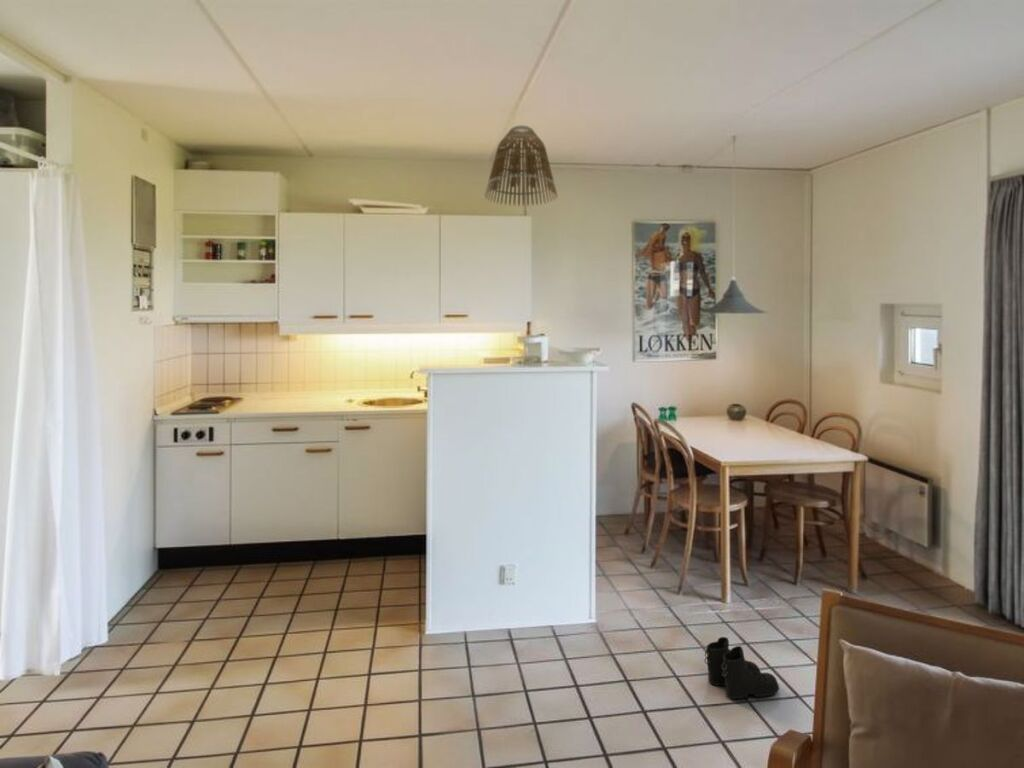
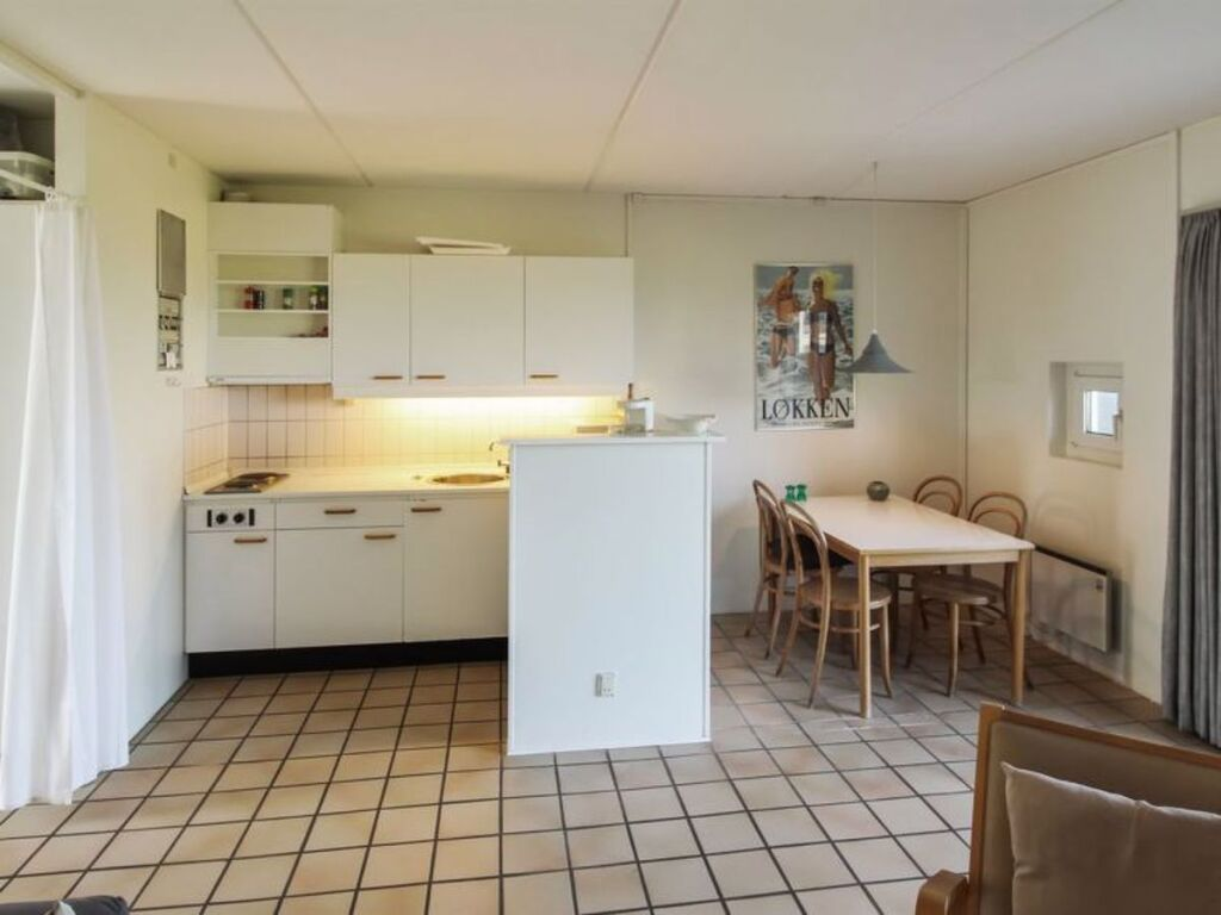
- boots (741, 663)
- lamp shade (520, 163)
